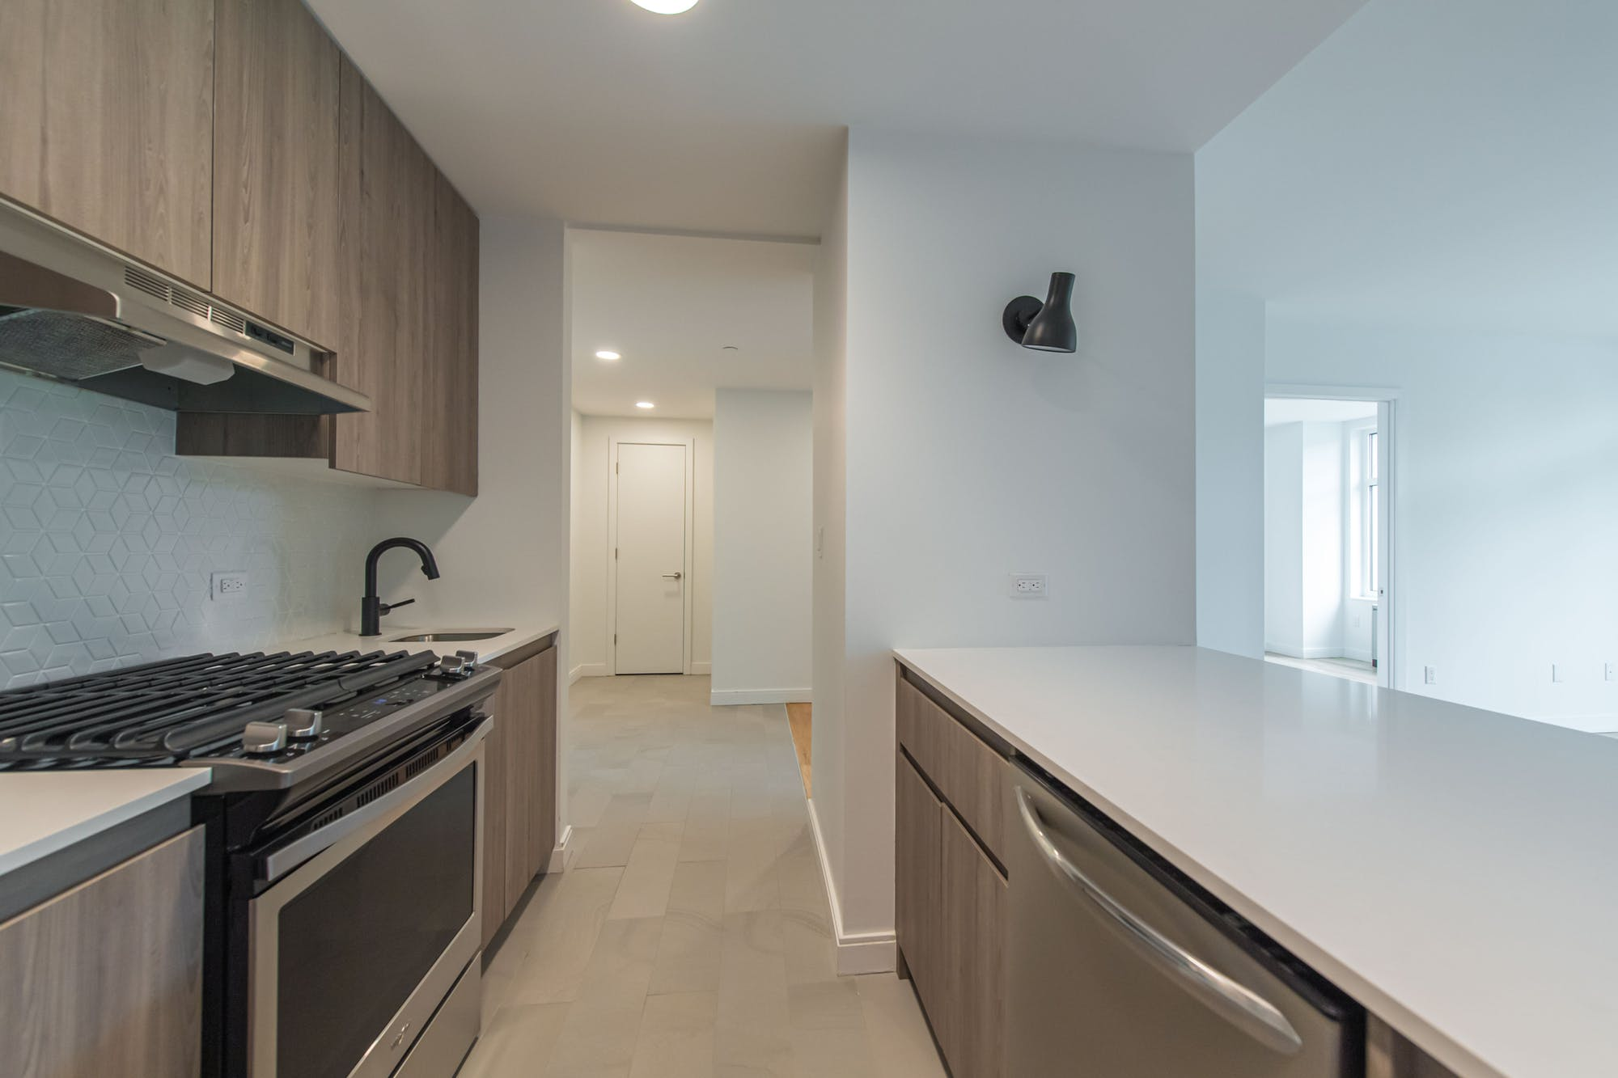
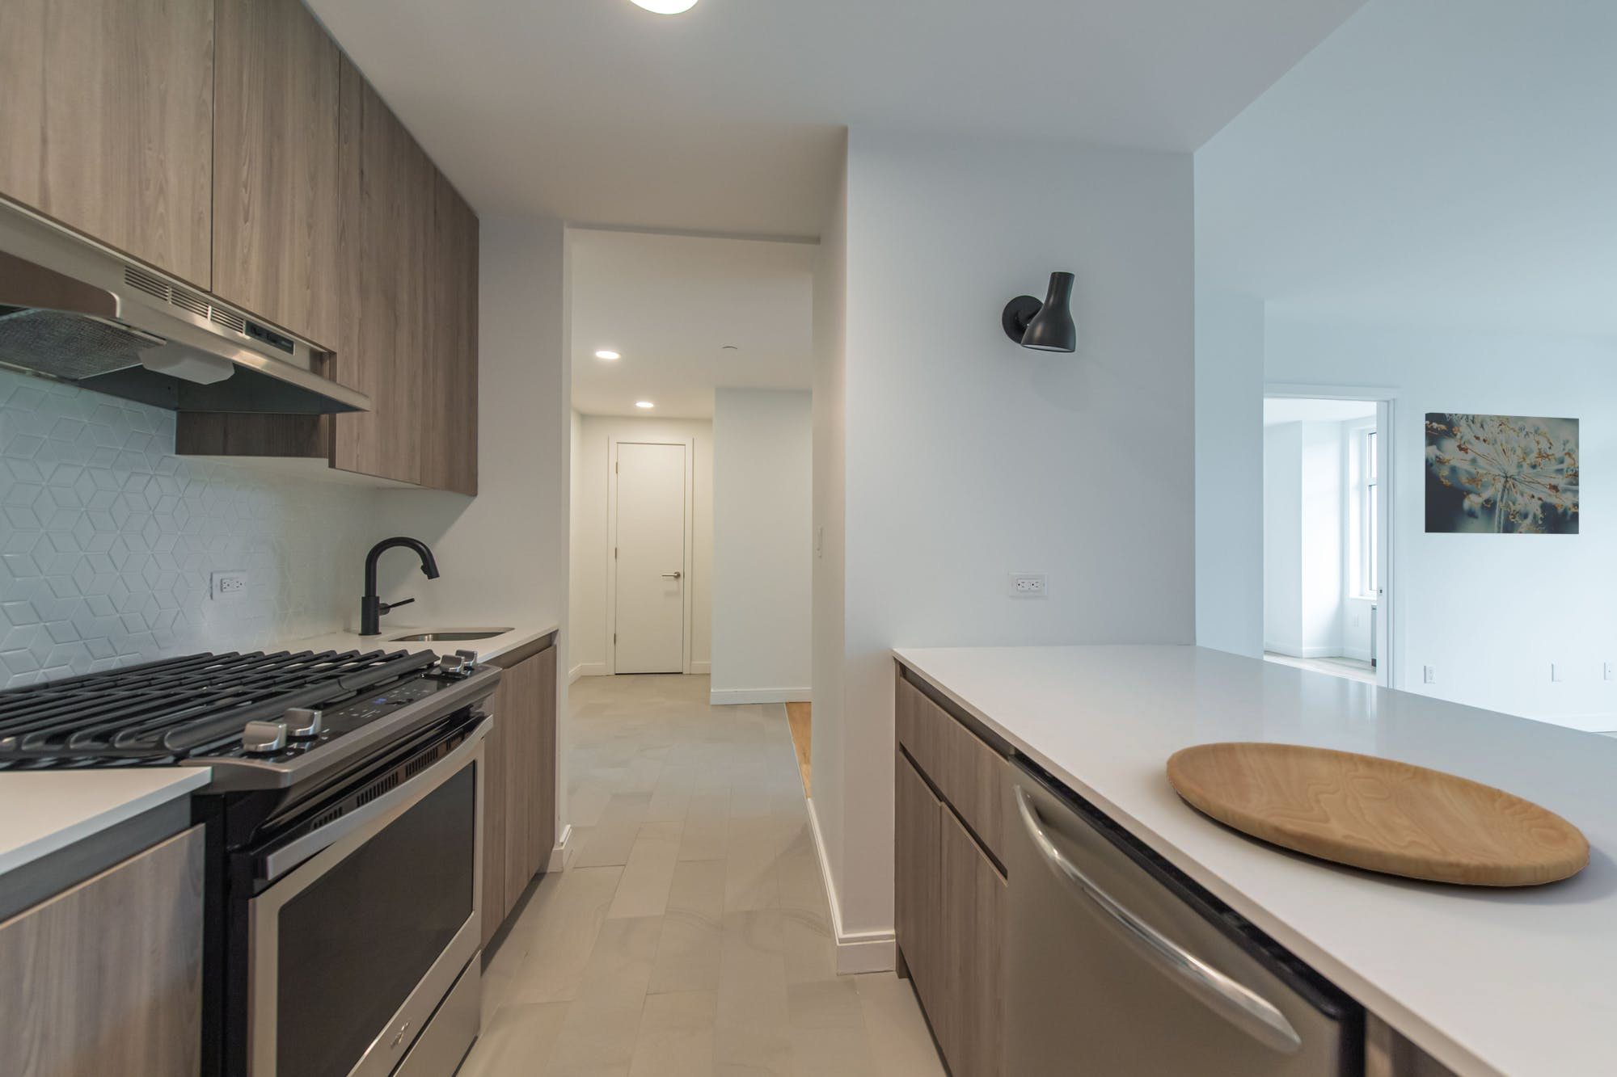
+ wall art (1503, 475)
+ cutting board (1345, 799)
